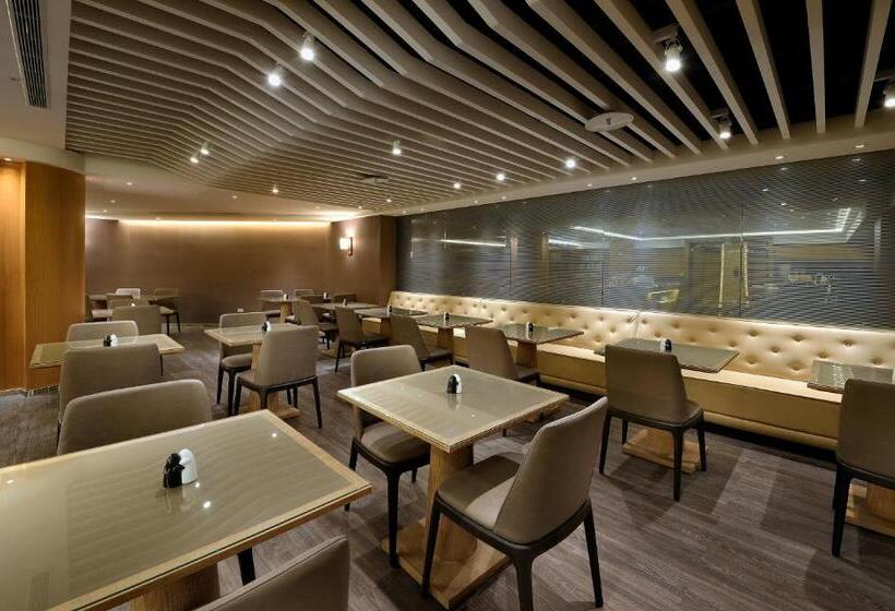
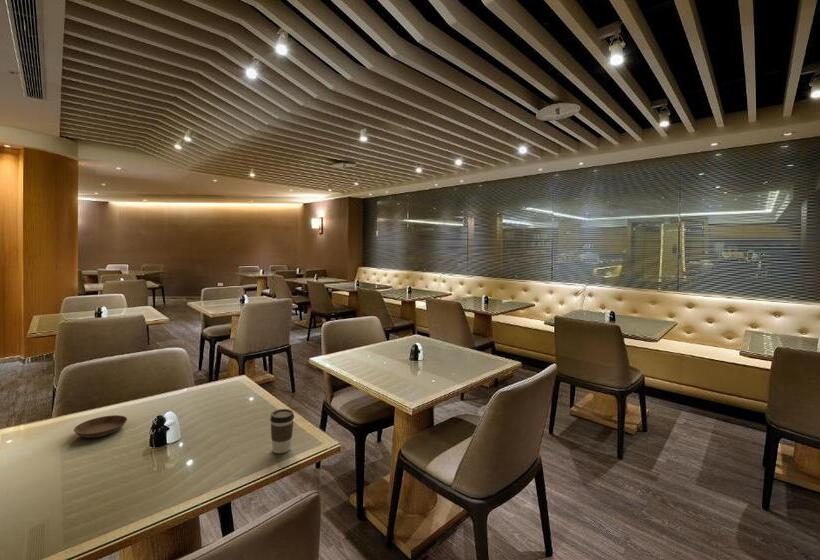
+ saucer (101, 427)
+ coffee cup (281, 431)
